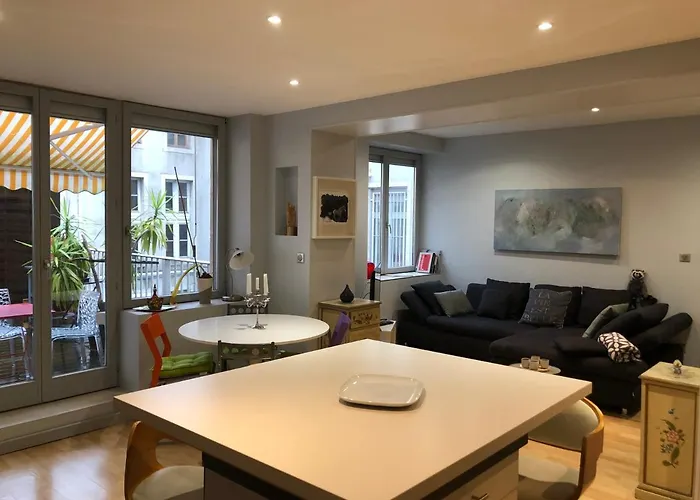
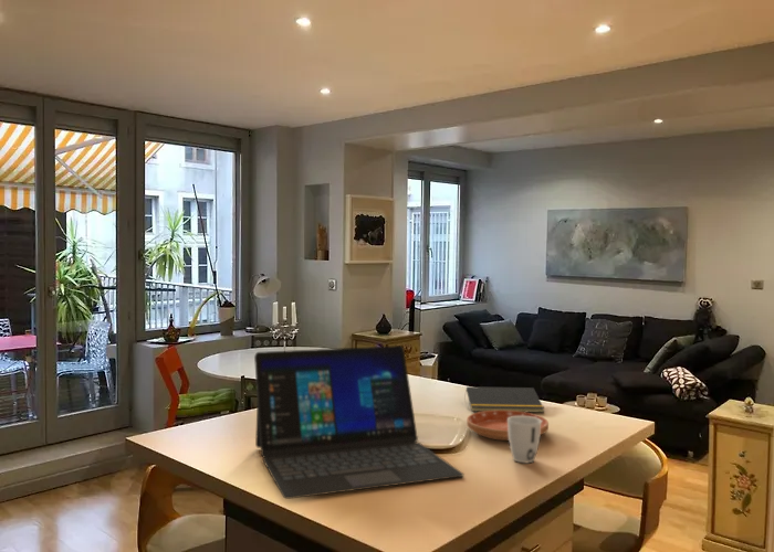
+ notepad (503, 399)
+ cup (523, 439)
+ saucer (506, 425)
+ laptop (353, 410)
